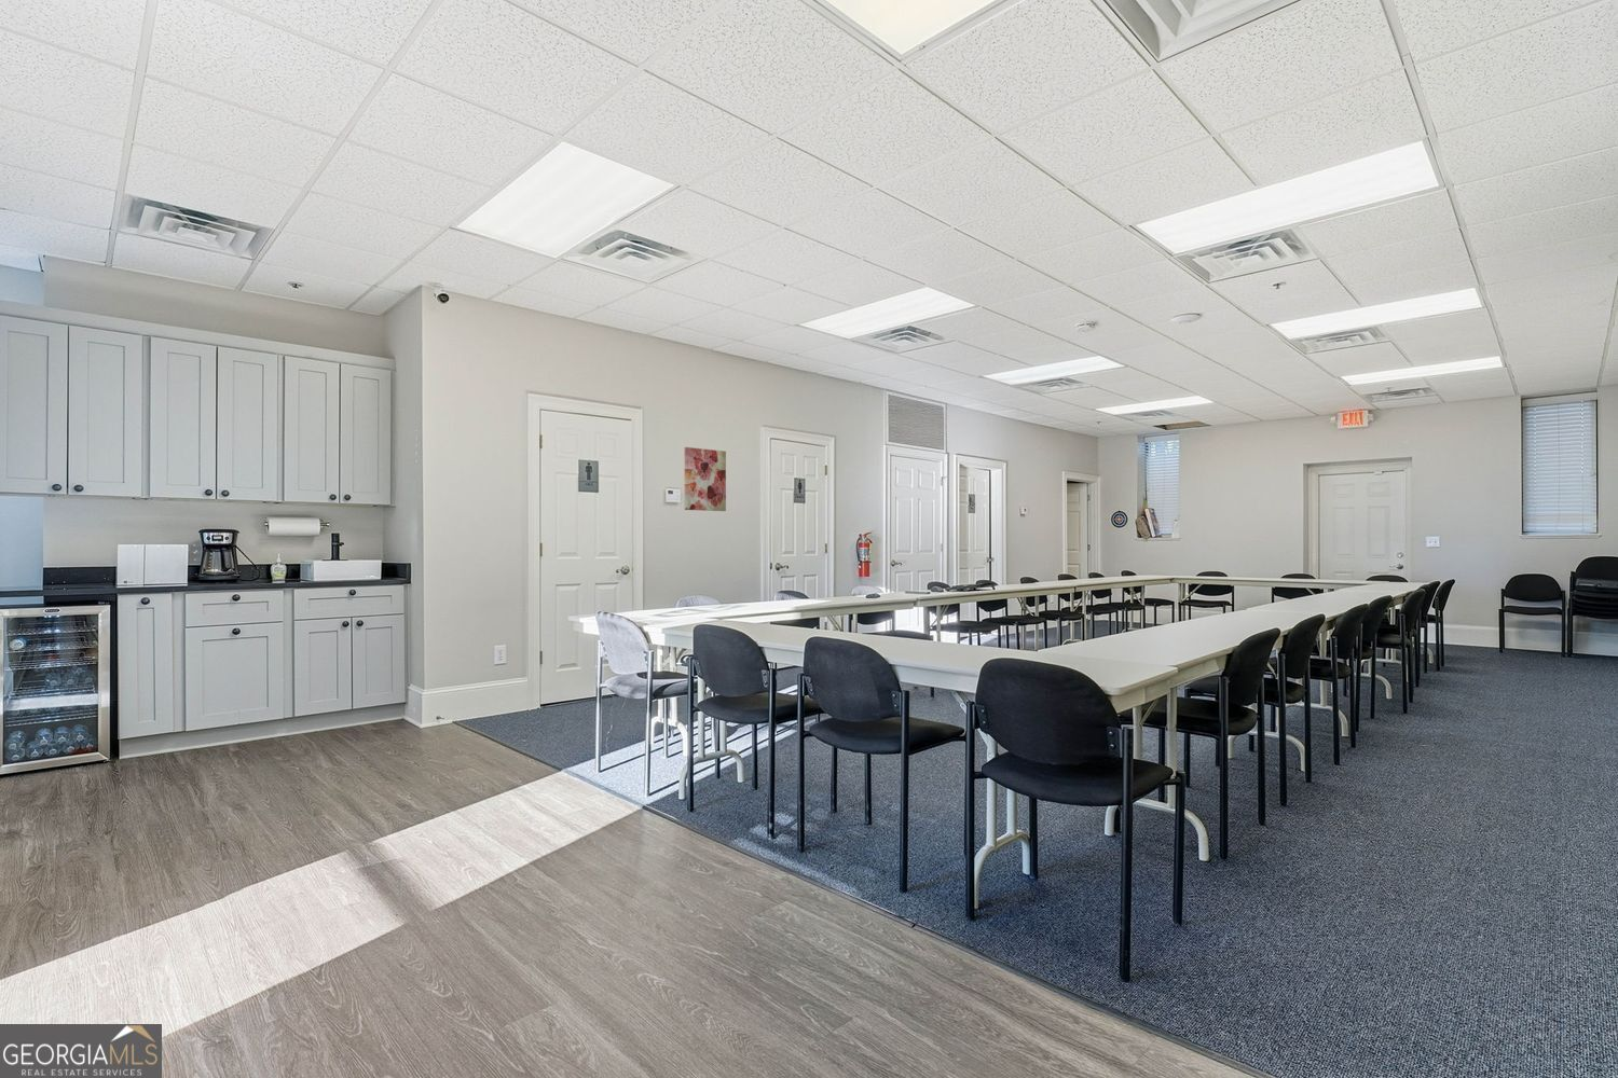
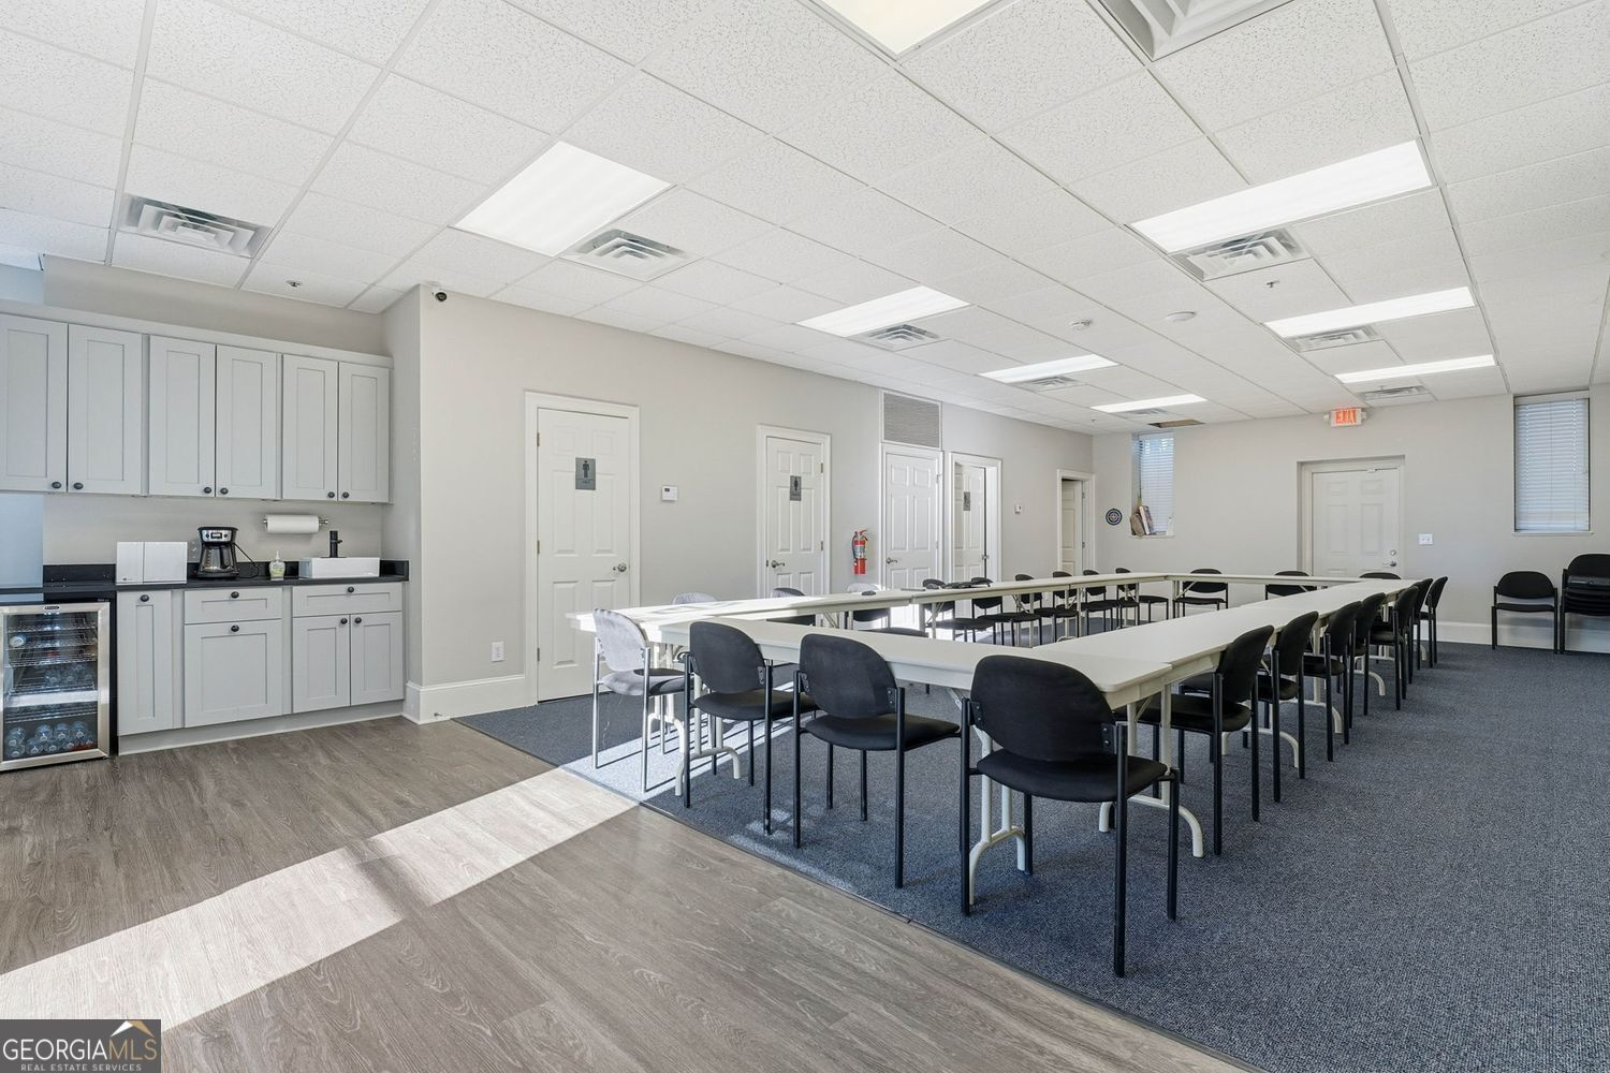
- wall art (705, 480)
